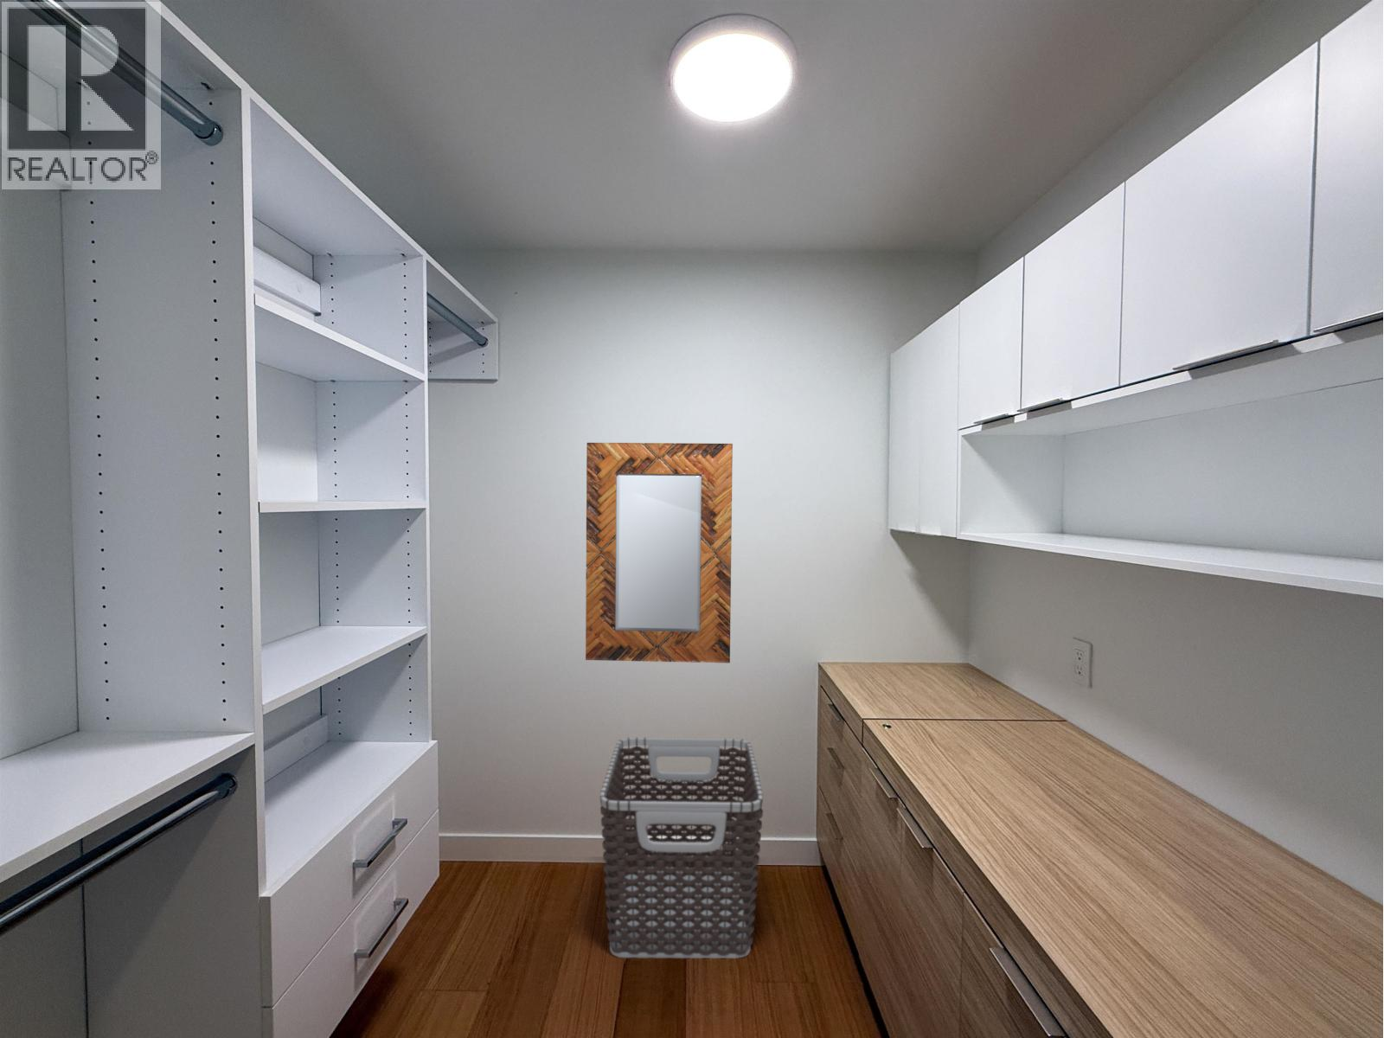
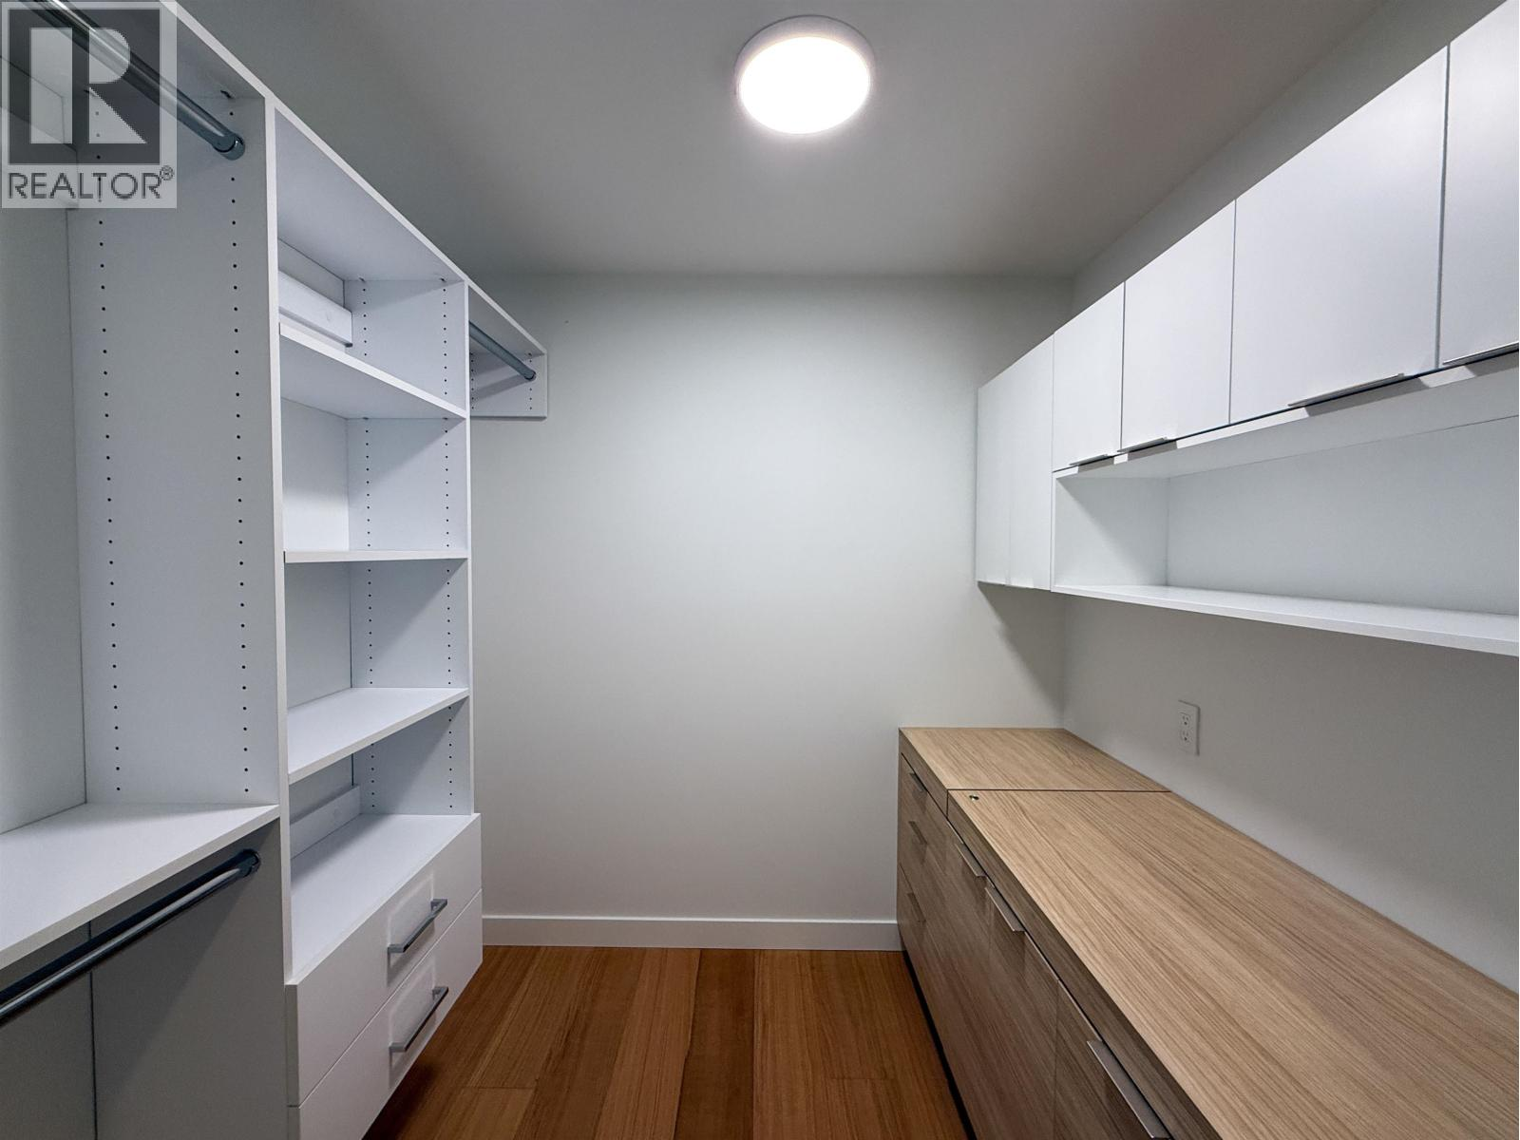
- clothes hamper (681, 838)
- home mirror (658, 552)
